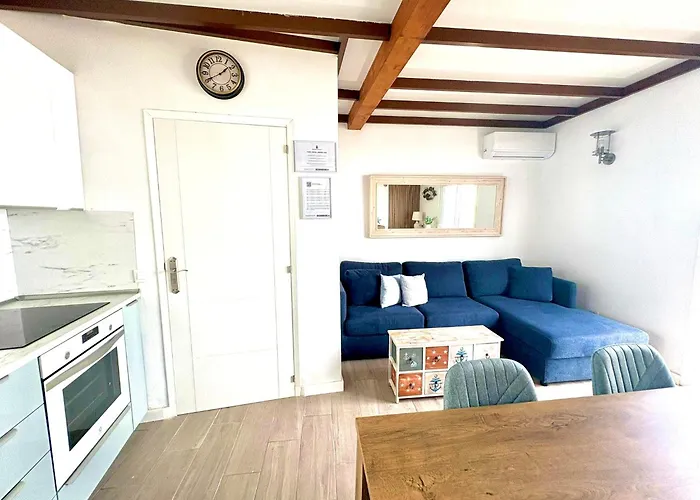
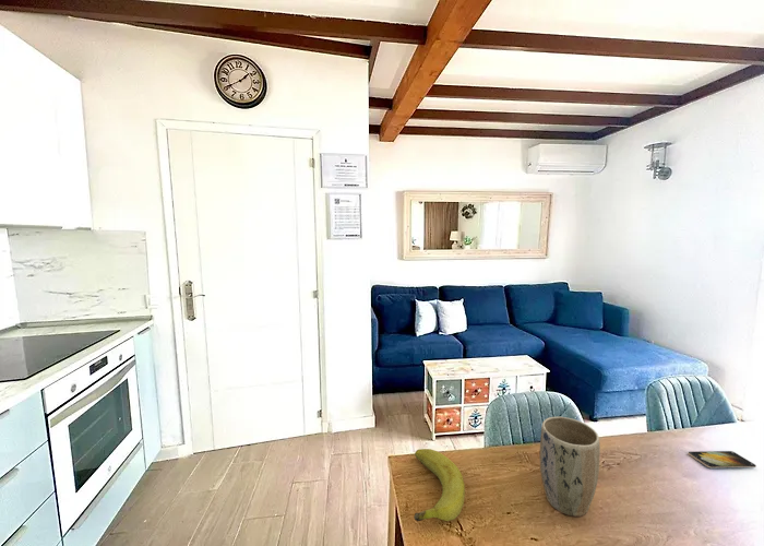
+ plant pot (568, 465)
+ smartphone (720, 459)
+ fruit (437, 475)
